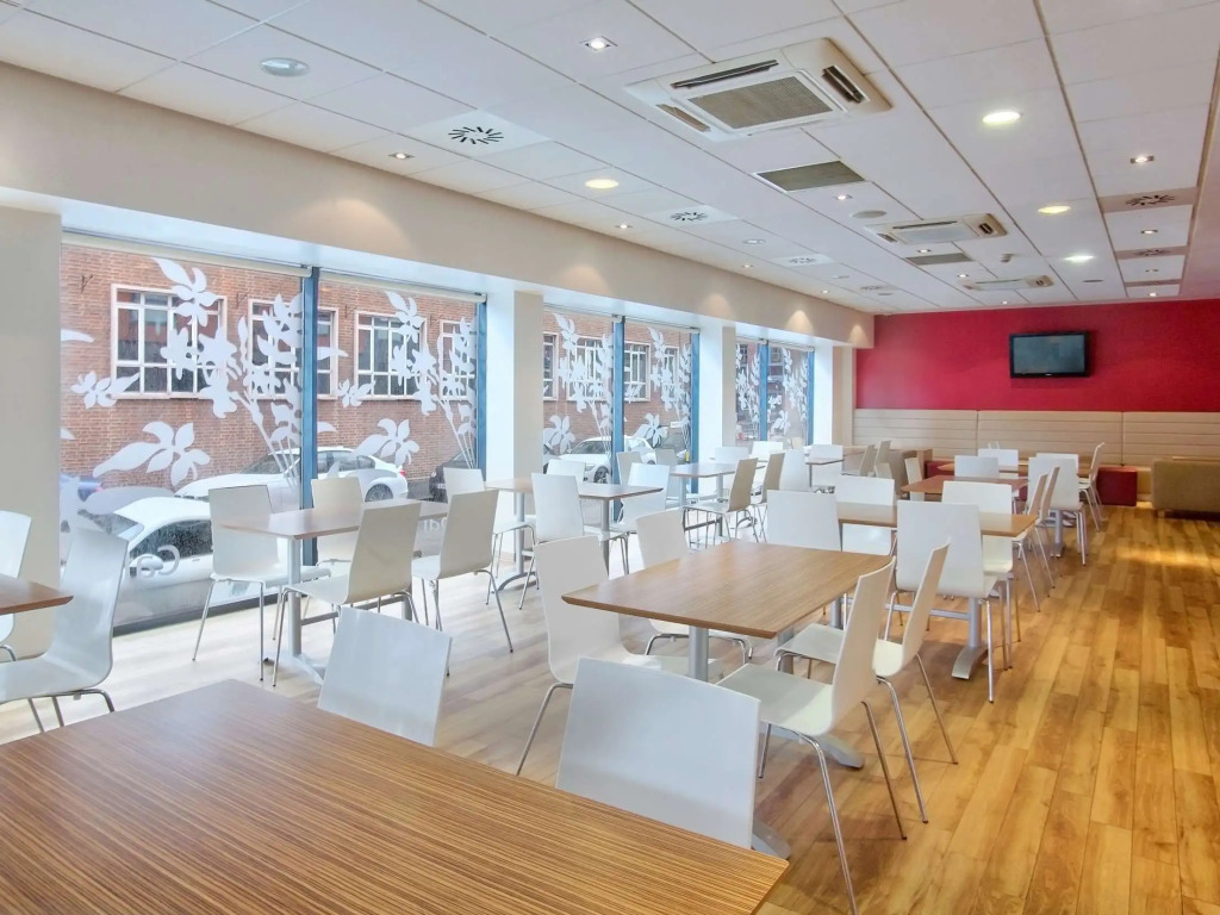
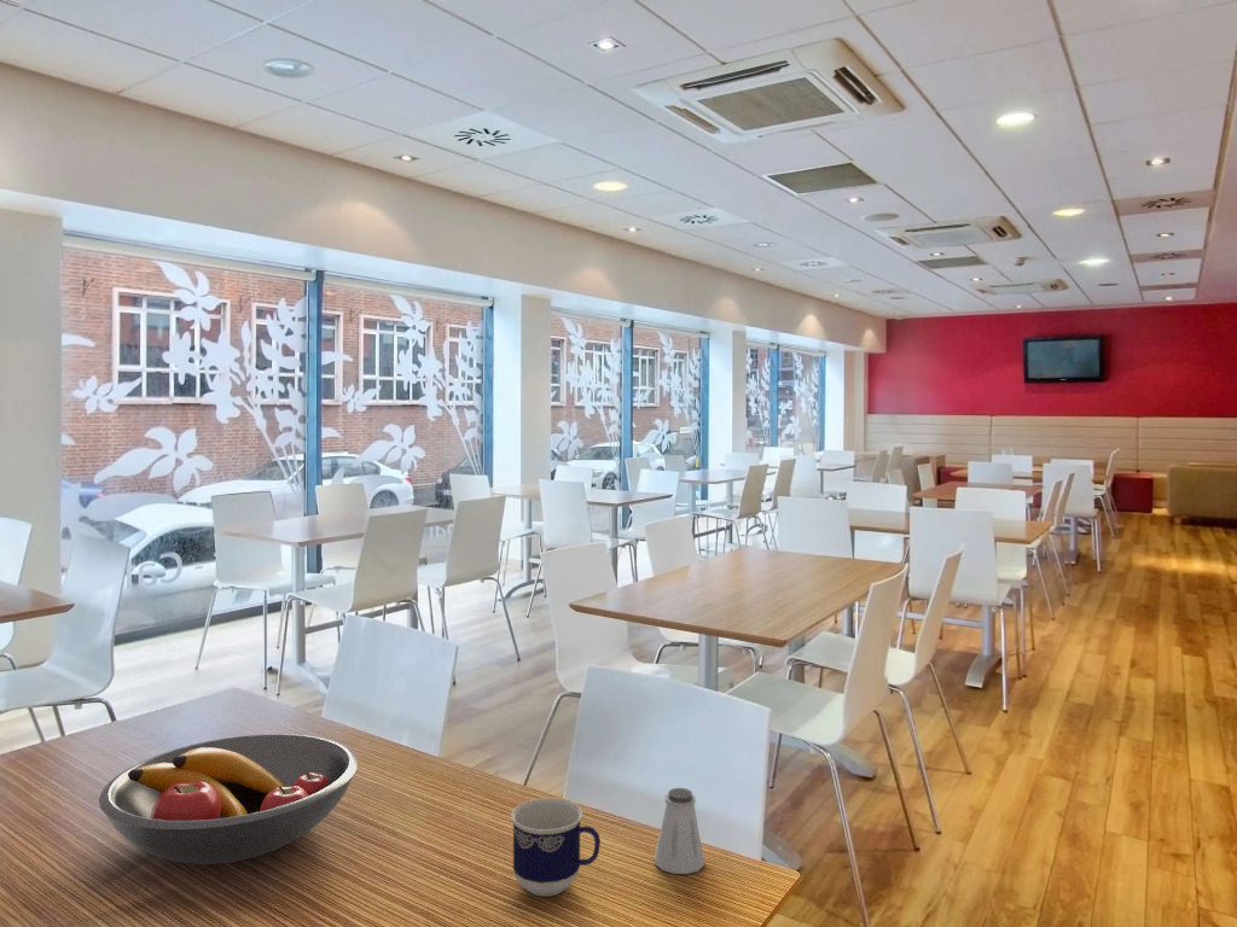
+ fruit bowl (236, 797)
+ saltshaker (679, 827)
+ cup (556, 851)
